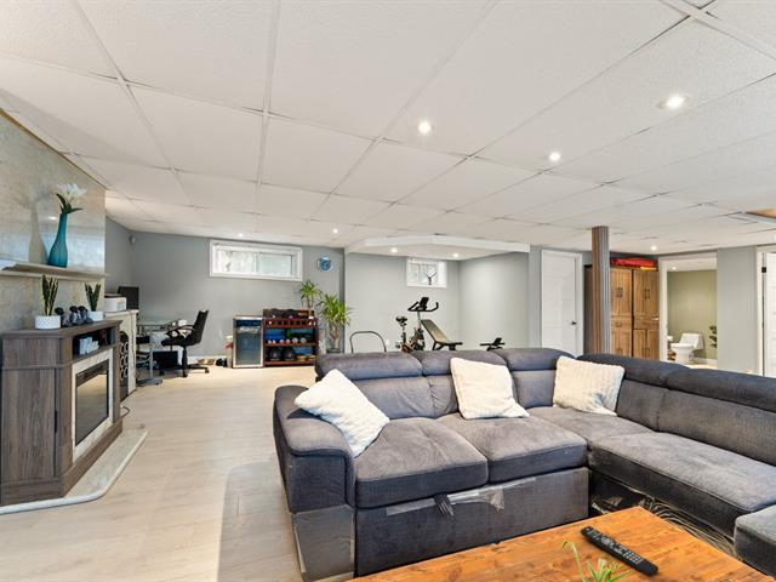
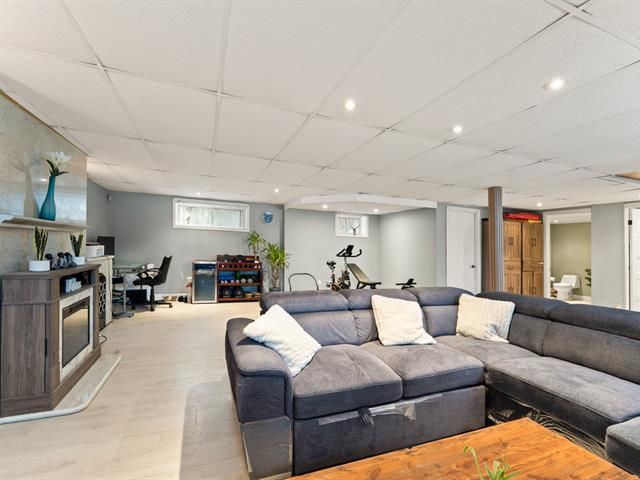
- remote control (616, 549)
